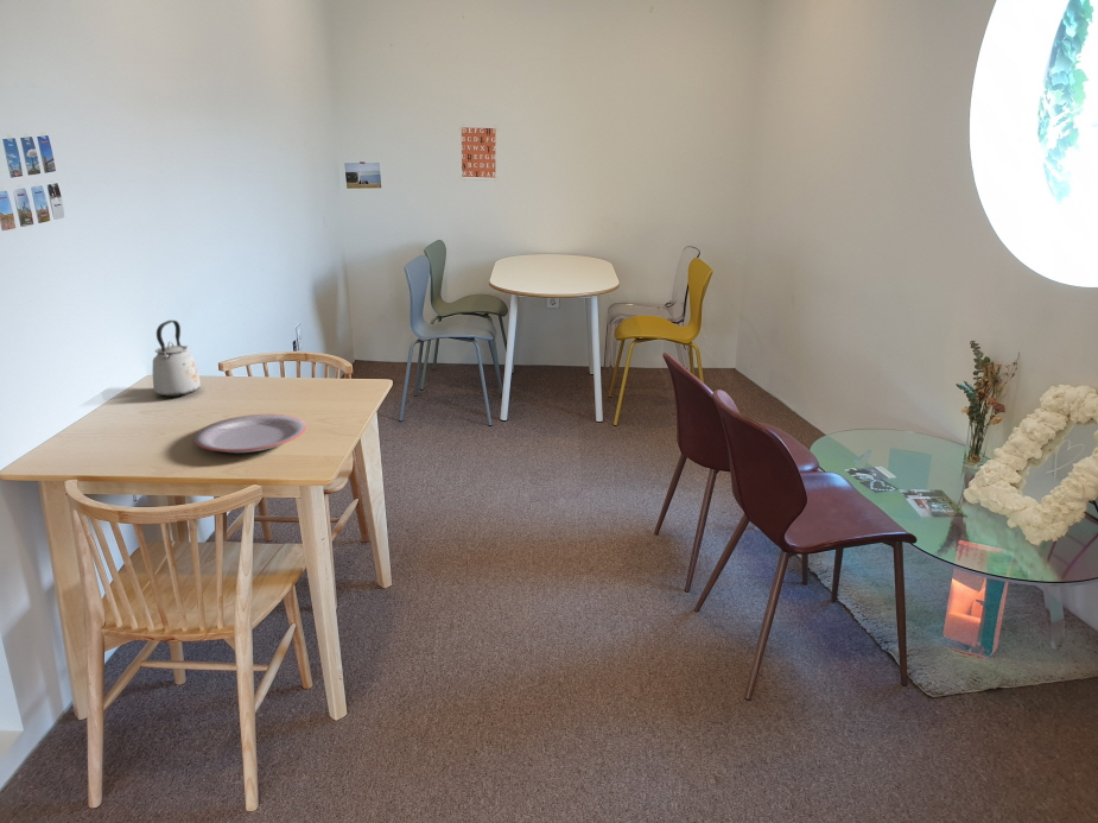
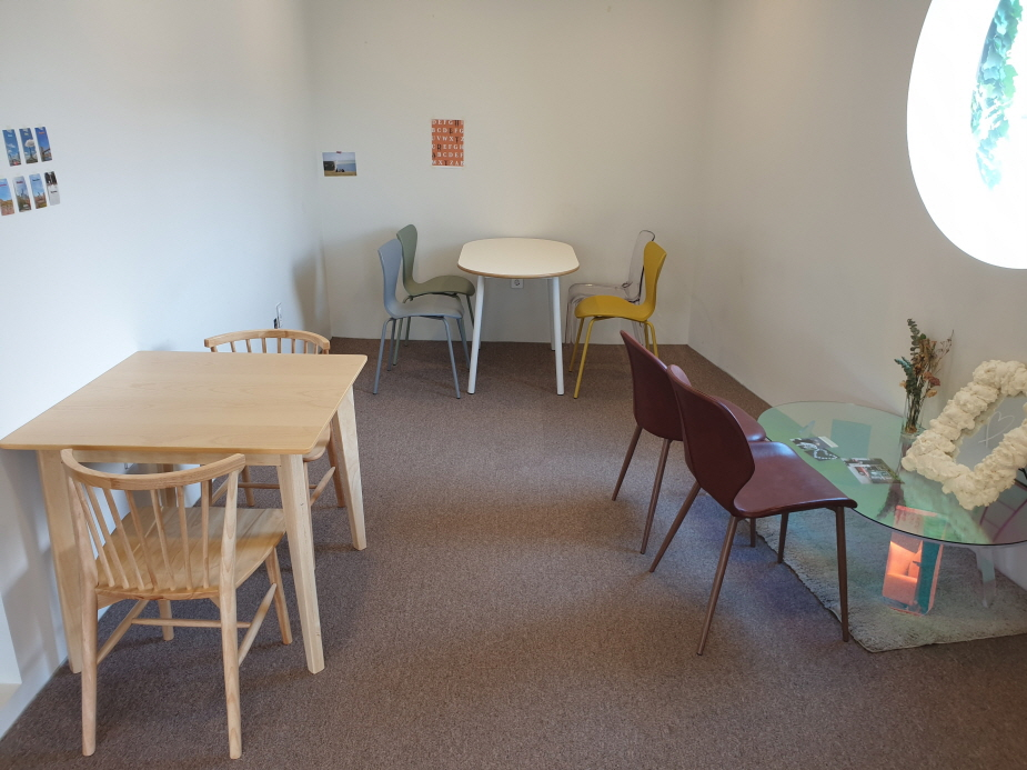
- plate (250, 435)
- kettle (176, 355)
